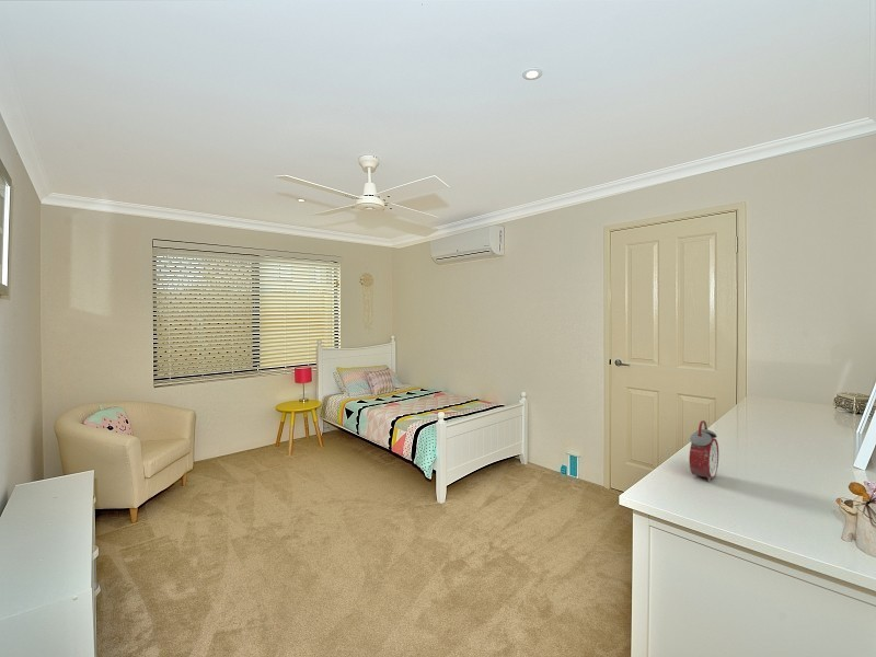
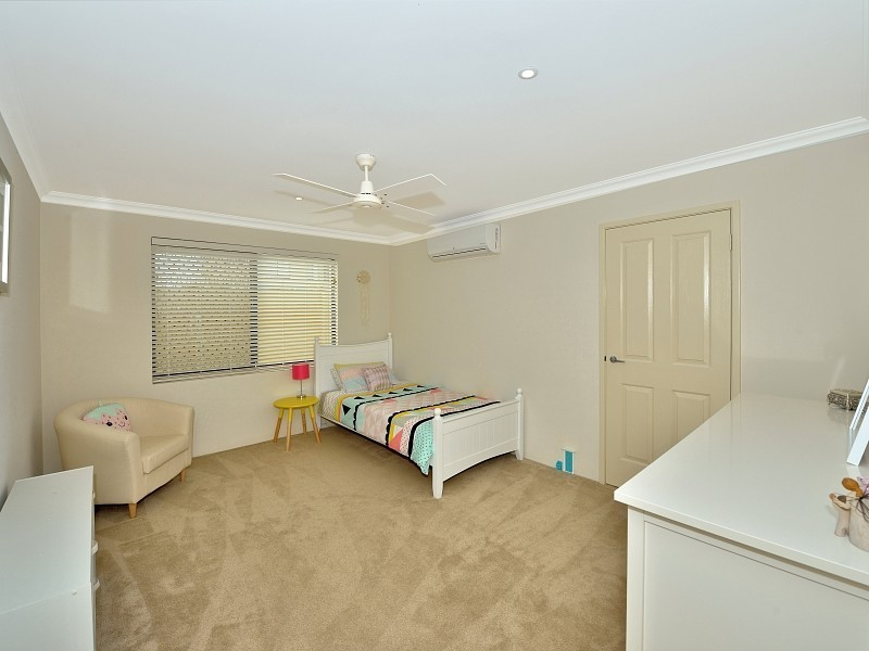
- alarm clock (703, 448)
